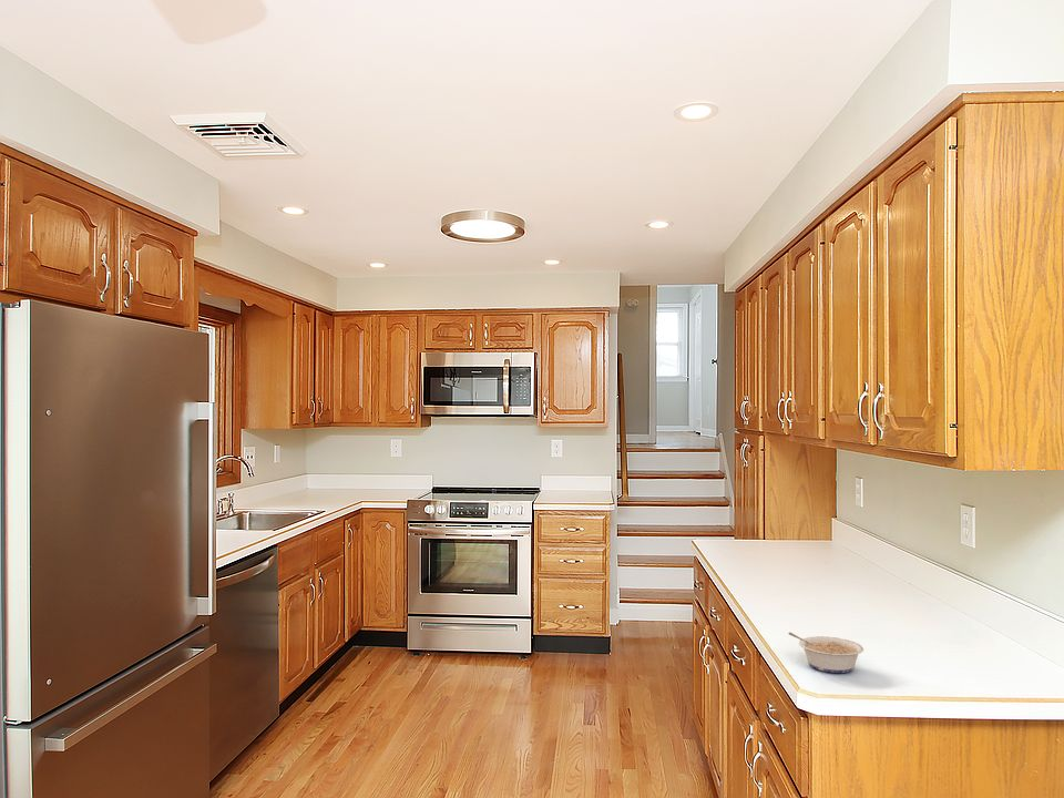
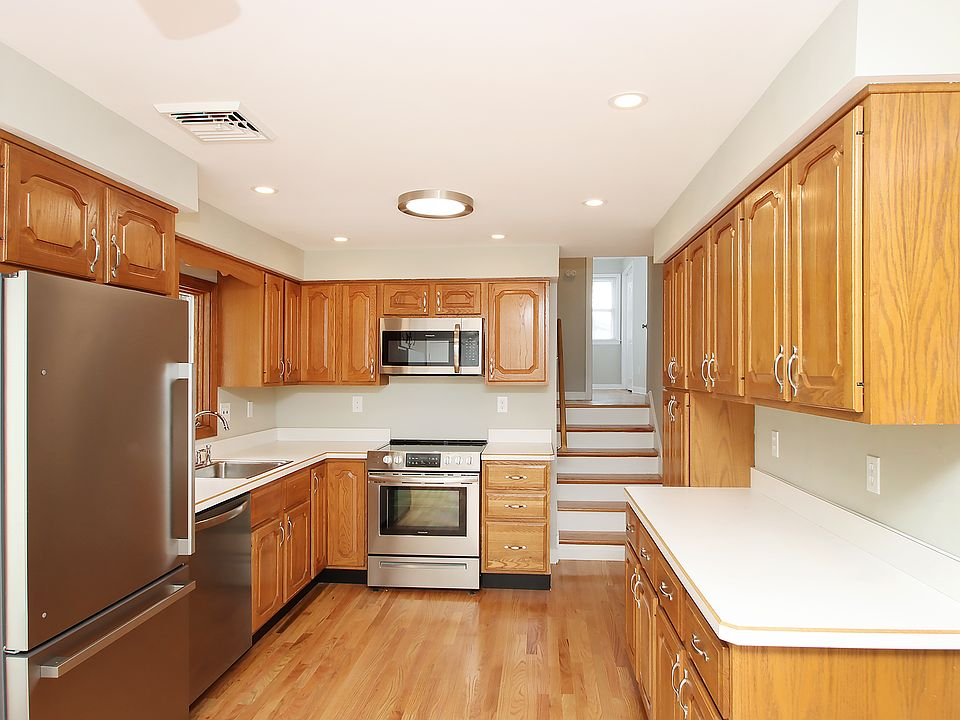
- legume (828, 653)
